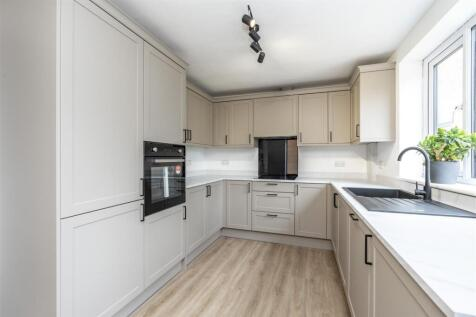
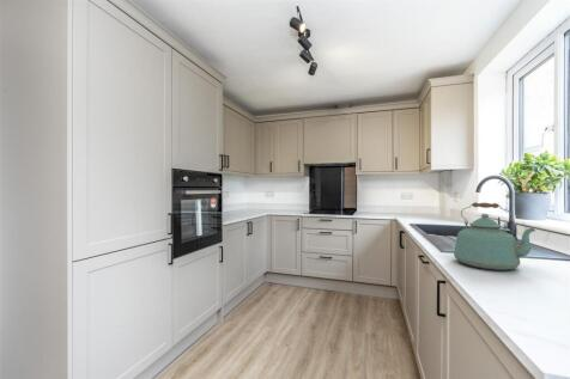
+ kettle (491, 233)
